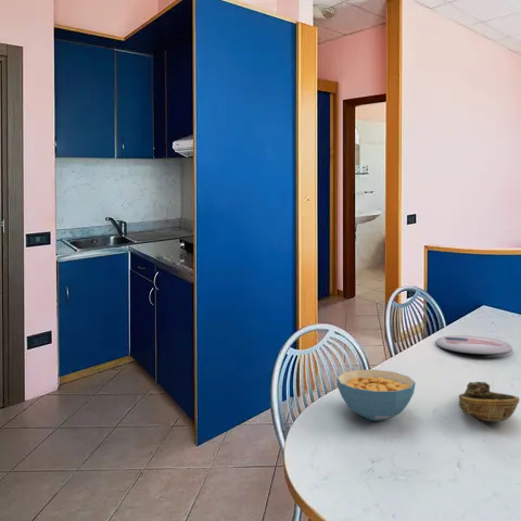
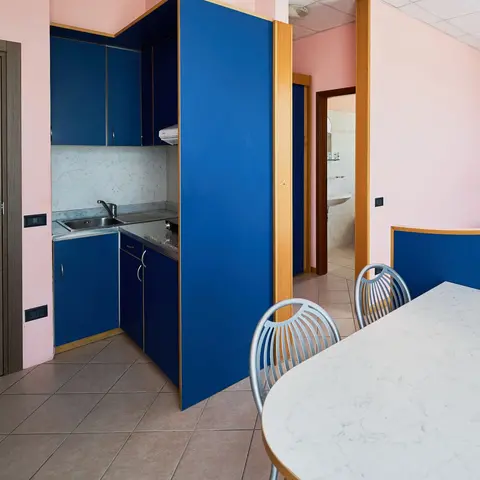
- cereal bowl (374, 397)
- decorative bowl (481, 397)
- plate (472, 343)
